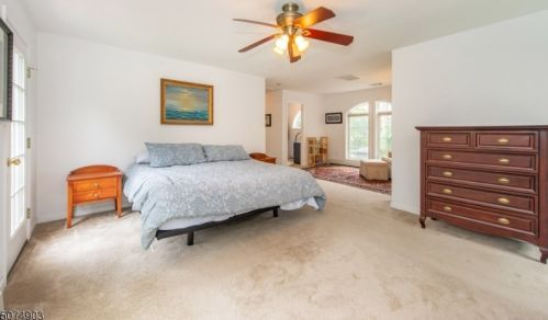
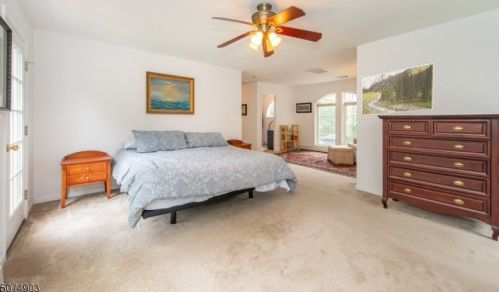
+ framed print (393, 92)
